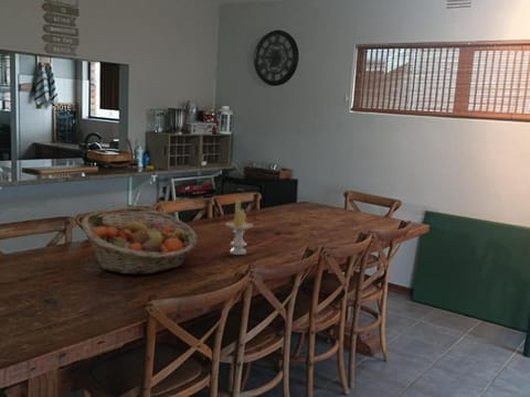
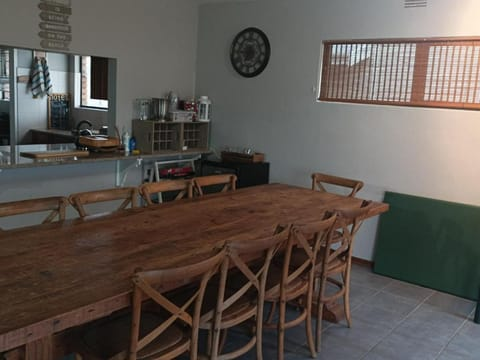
- candle (239, 226)
- fruit basket (141, 238)
